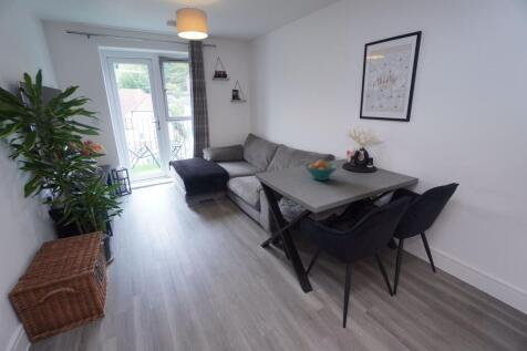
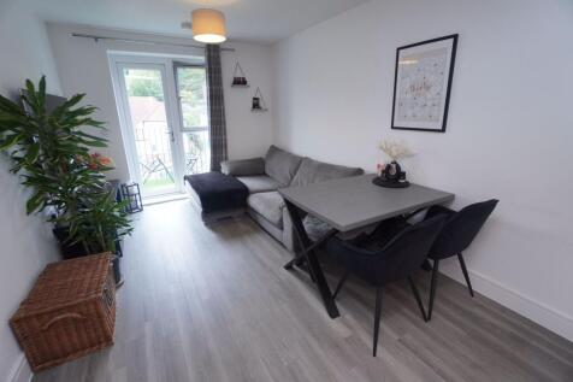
- fruit bowl (320, 168)
